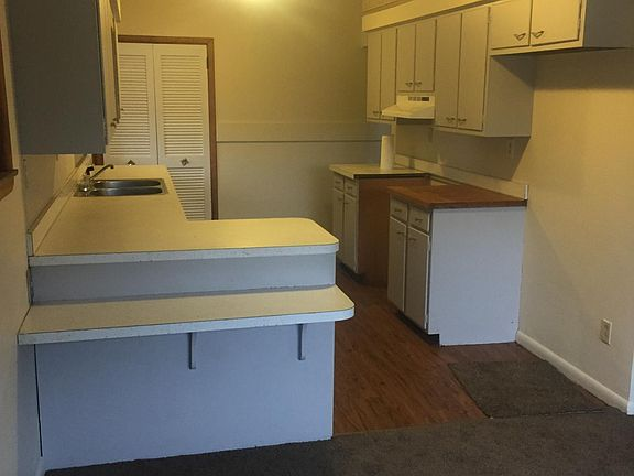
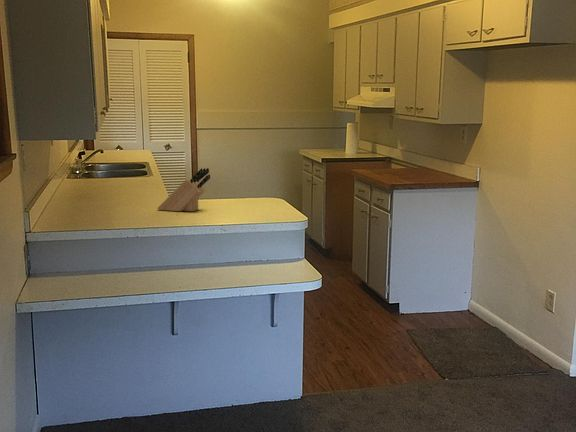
+ knife block (185, 188)
